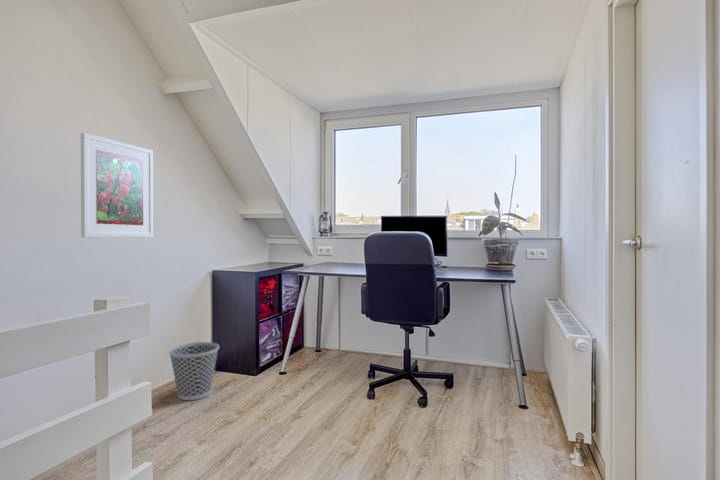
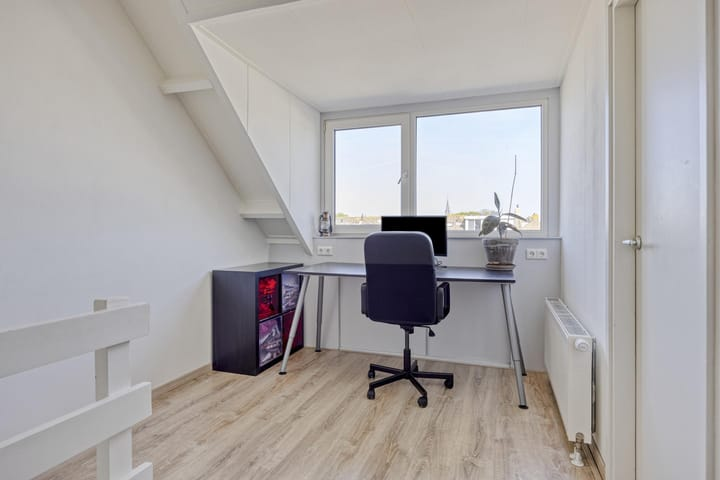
- wastebasket (194, 371)
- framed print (120, 189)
